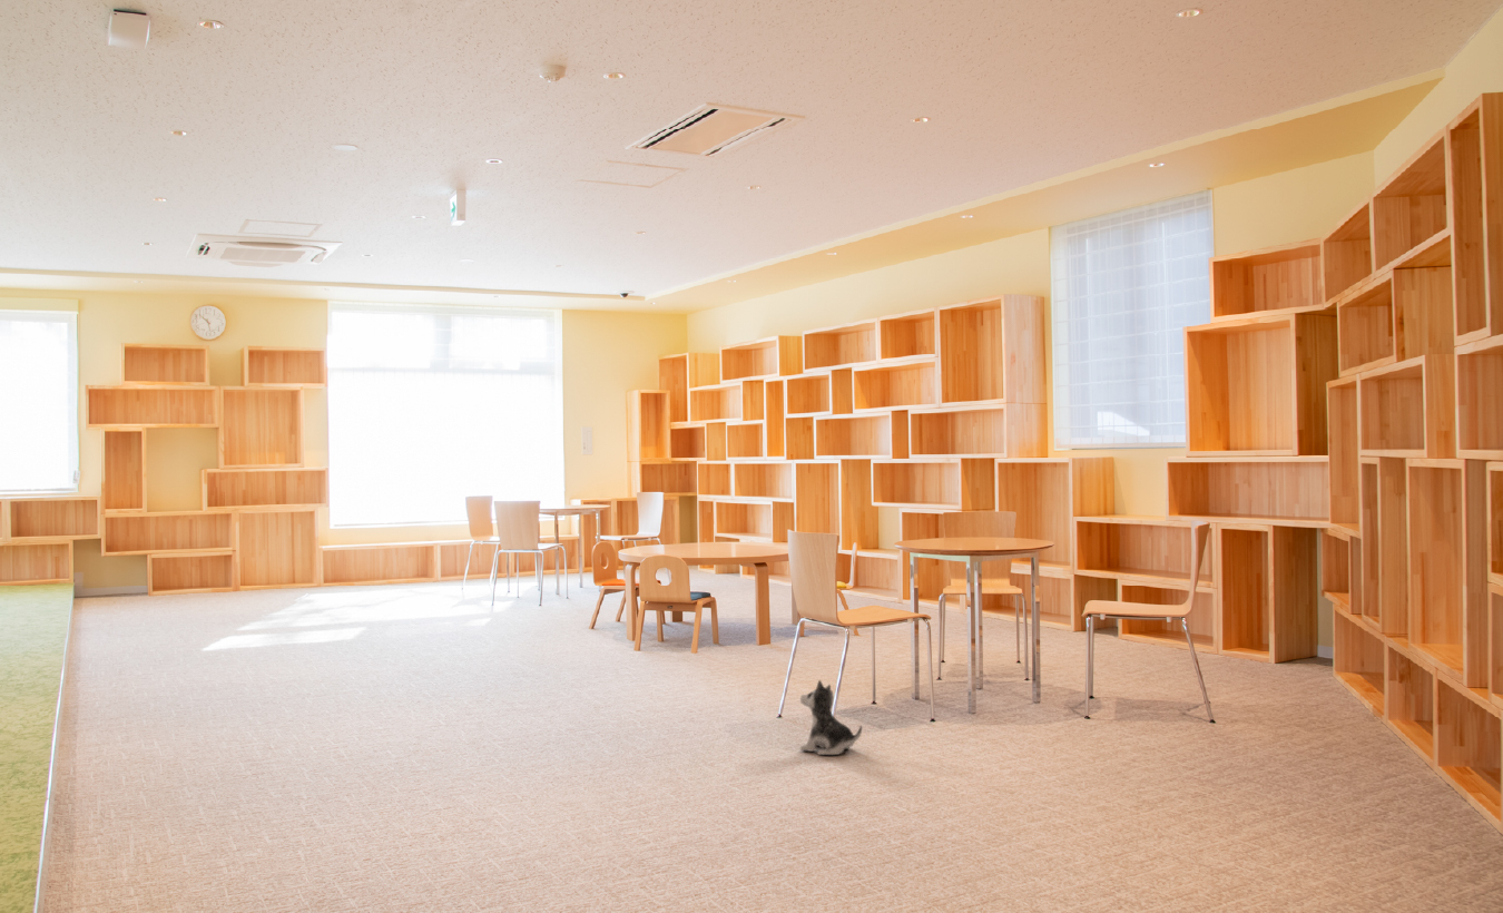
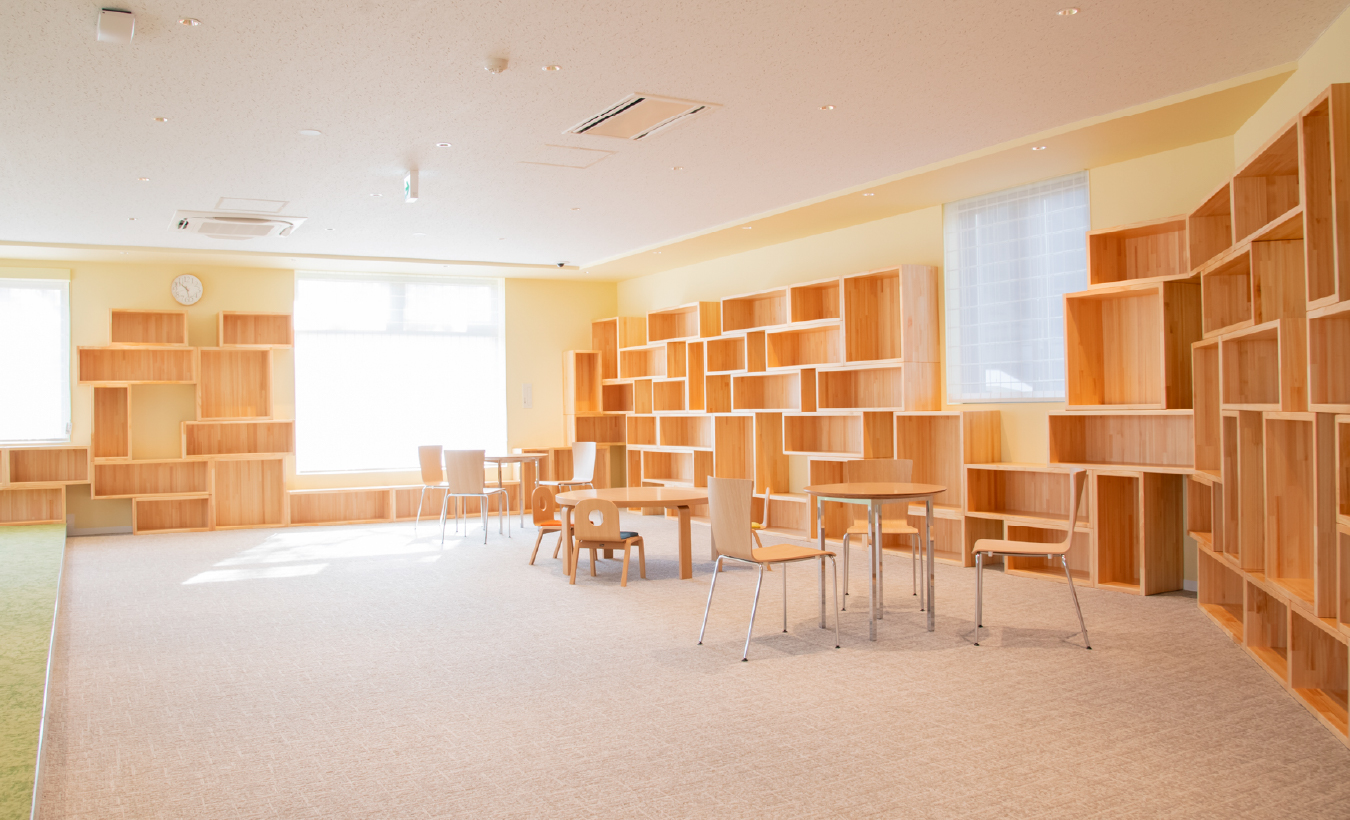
- plush toy (831, 715)
